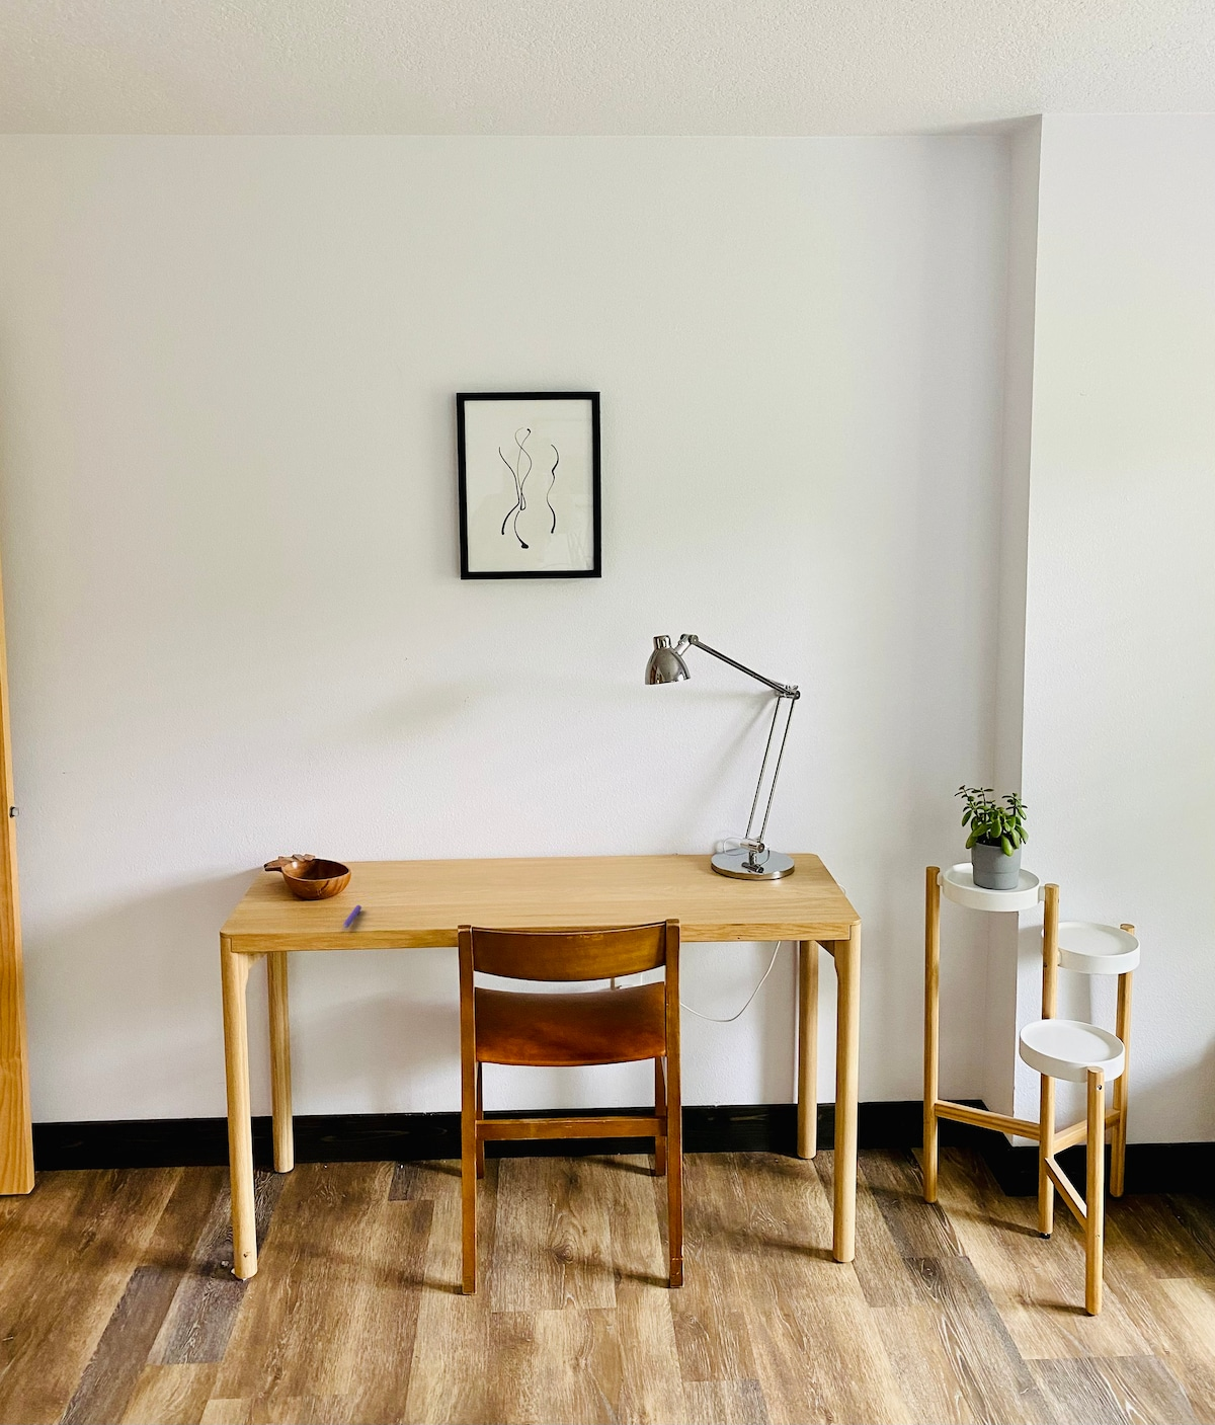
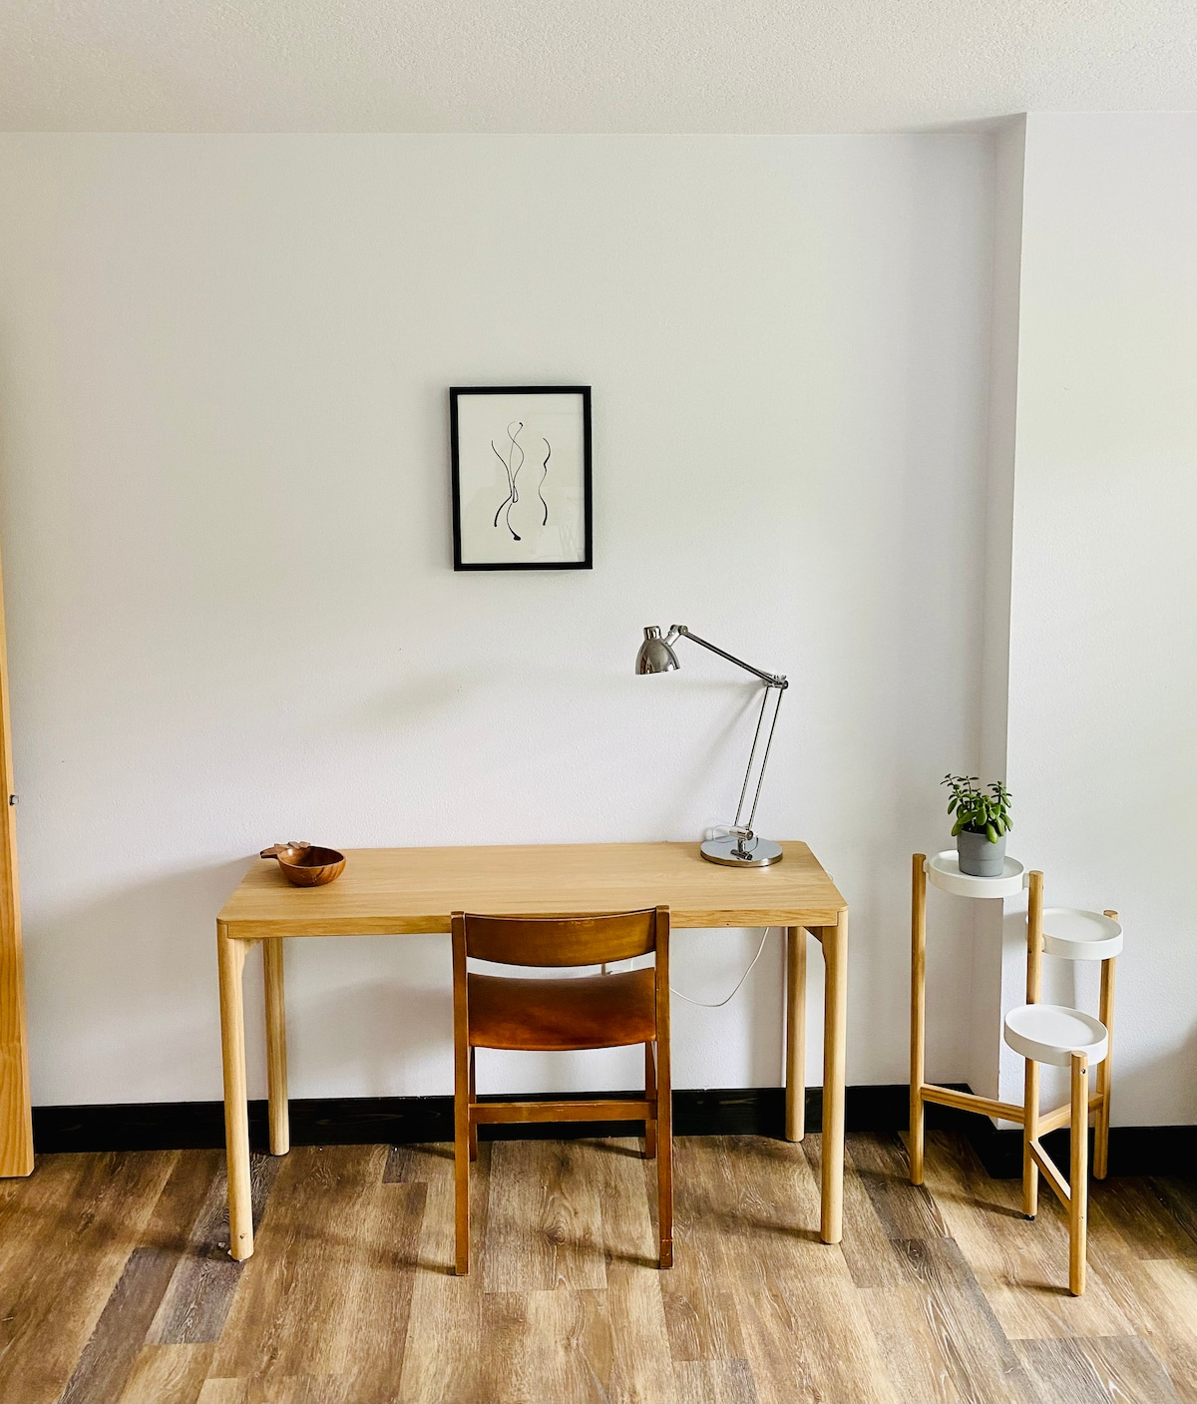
- pen (351, 916)
